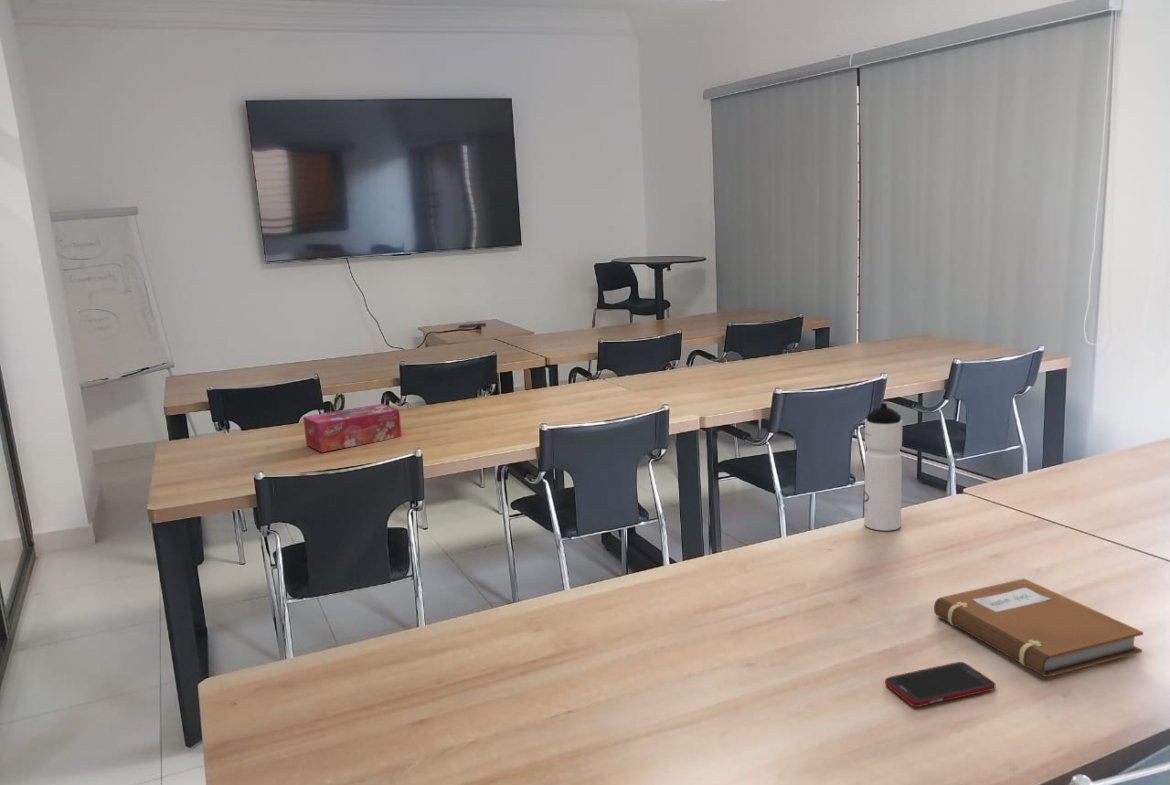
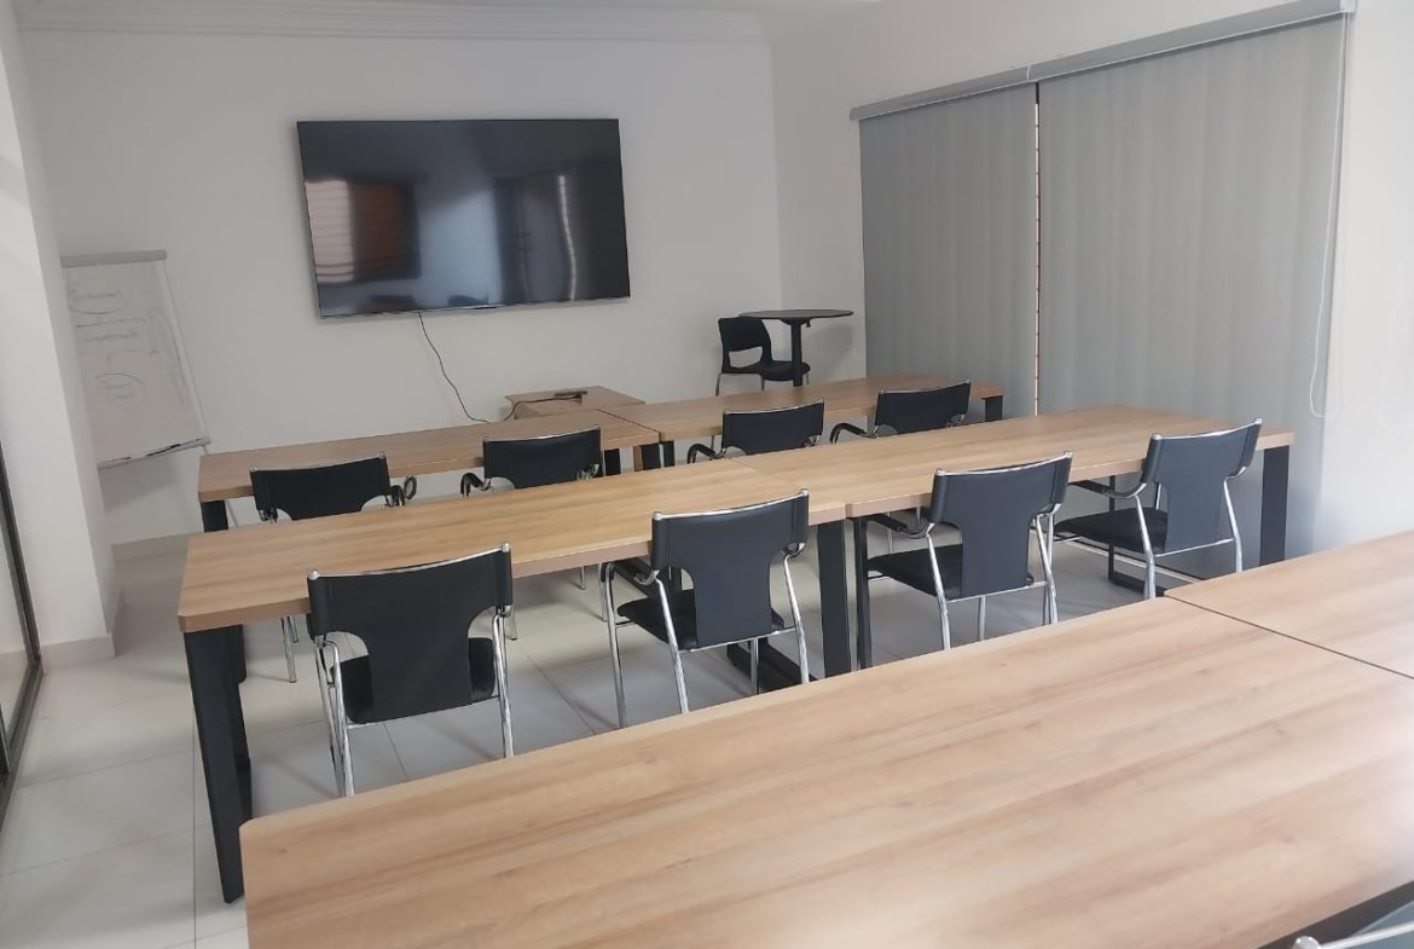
- notebook (1028, 622)
- tissue box (352, 426)
- water bottle (883, 464)
- cell phone (939, 683)
